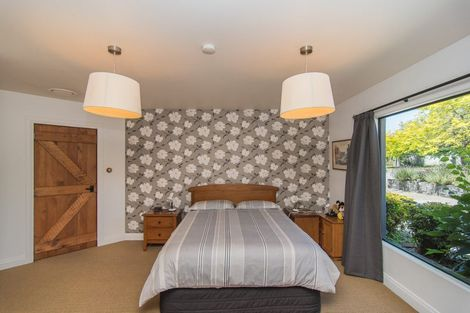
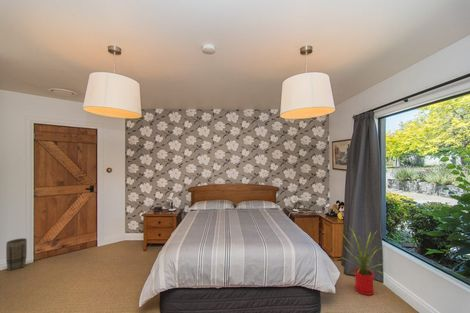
+ basket (16, 253)
+ house plant (364, 260)
